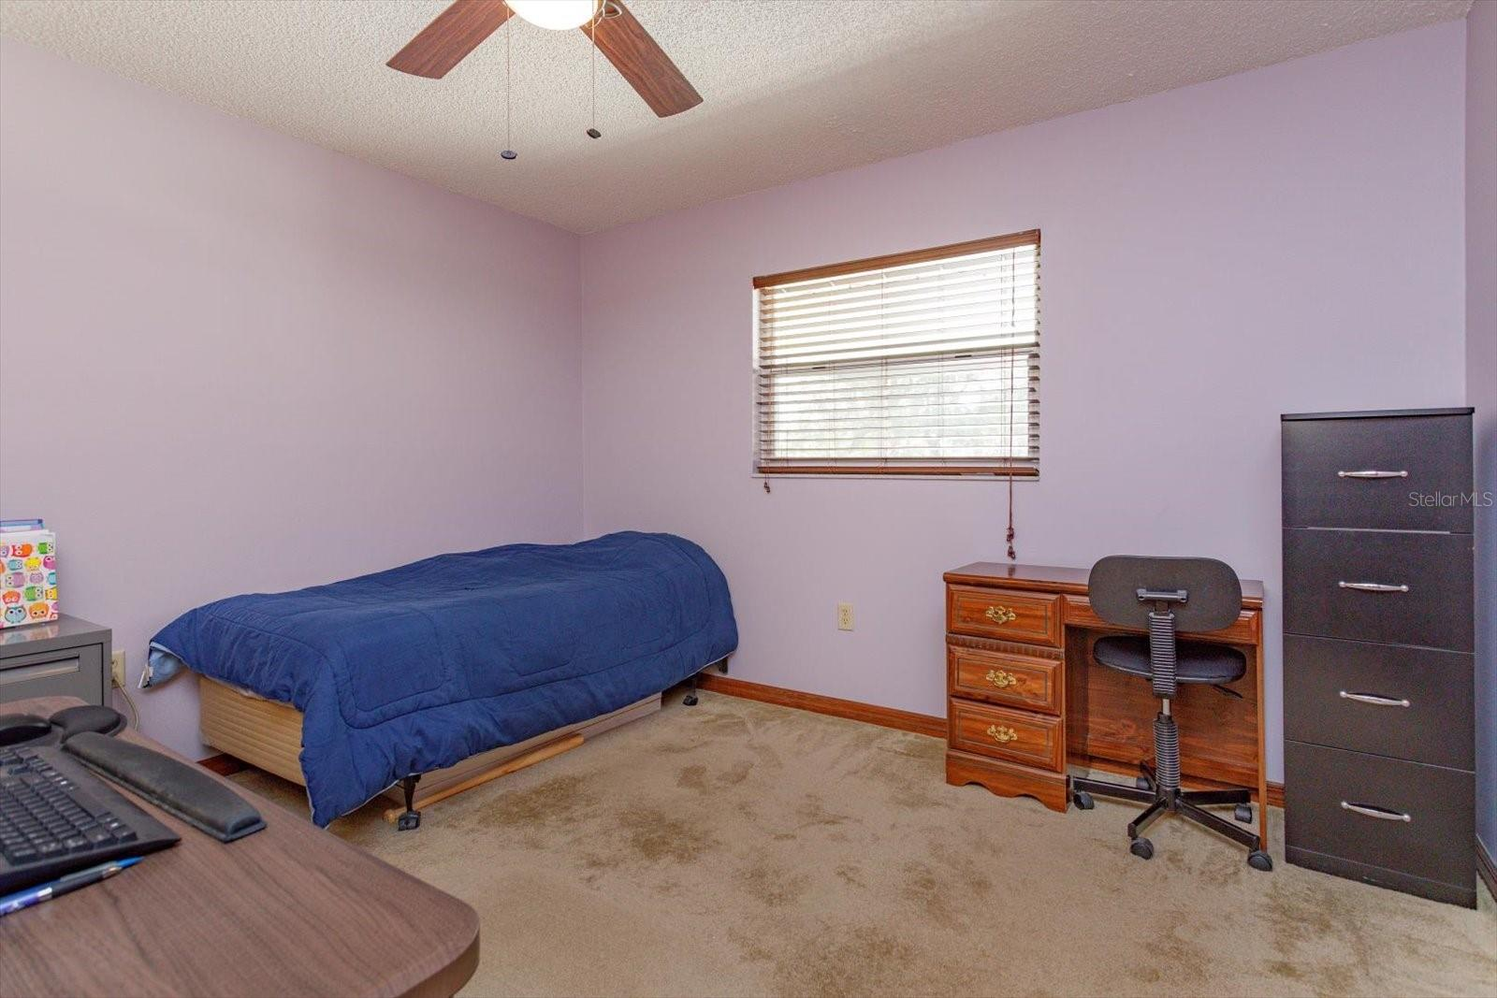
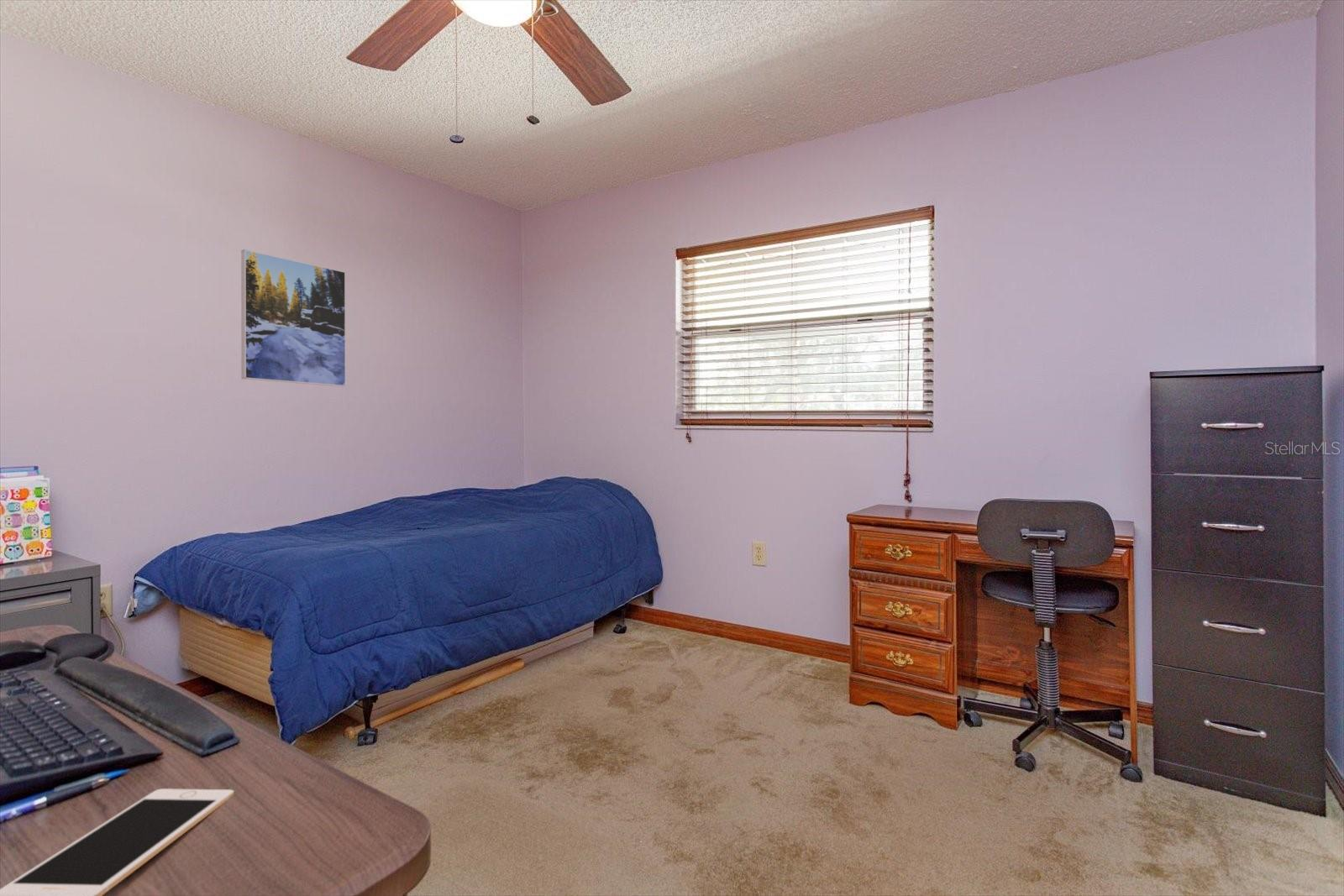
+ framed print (297, 322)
+ cell phone (129, 839)
